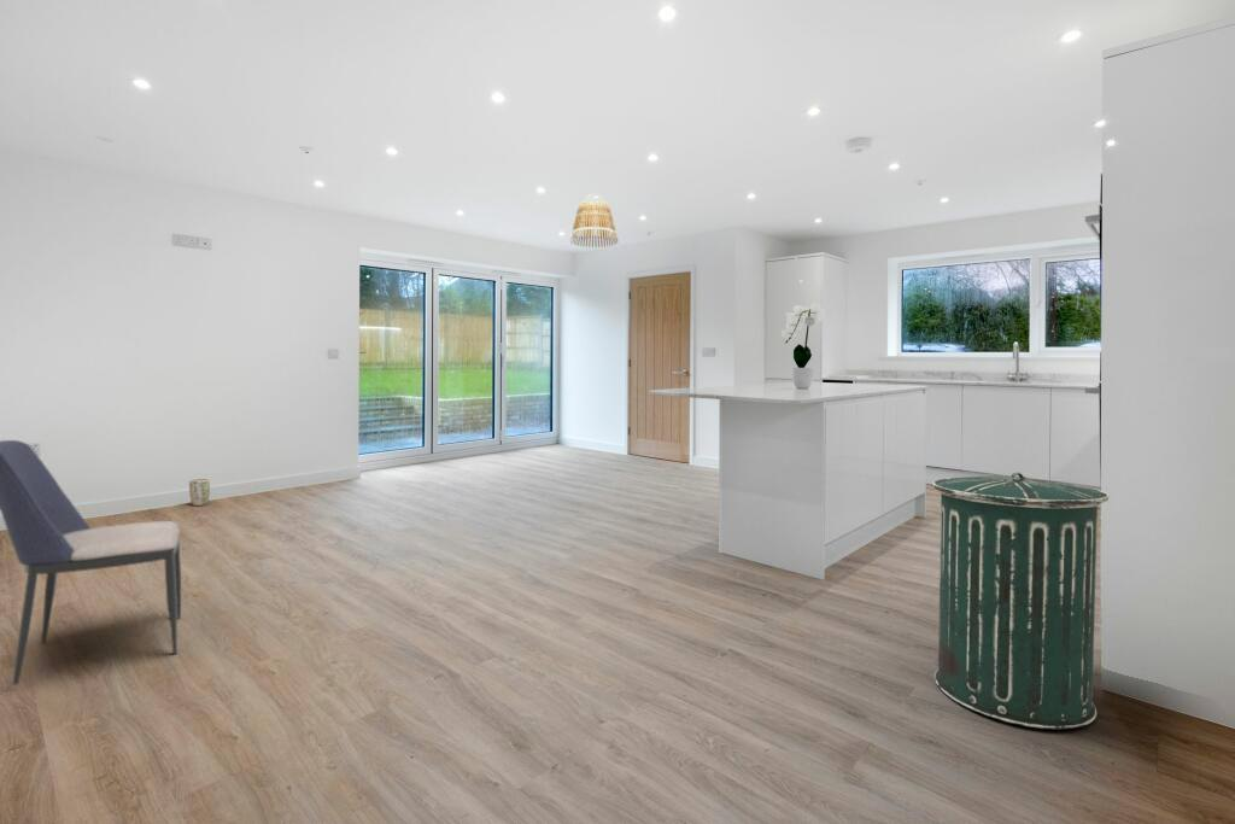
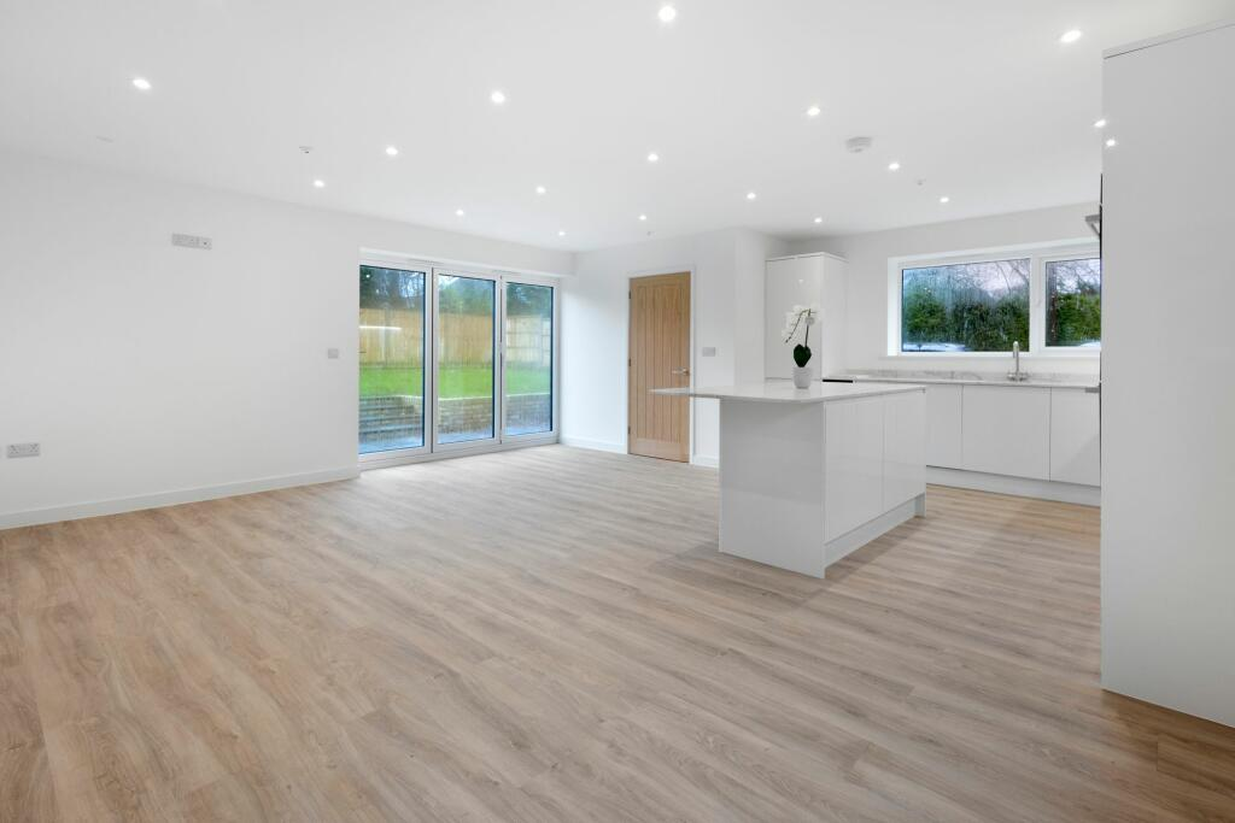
- trash can (1013, 583)
- plant pot (199, 491)
- chair (92, 545)
- lamp shade (595, 218)
